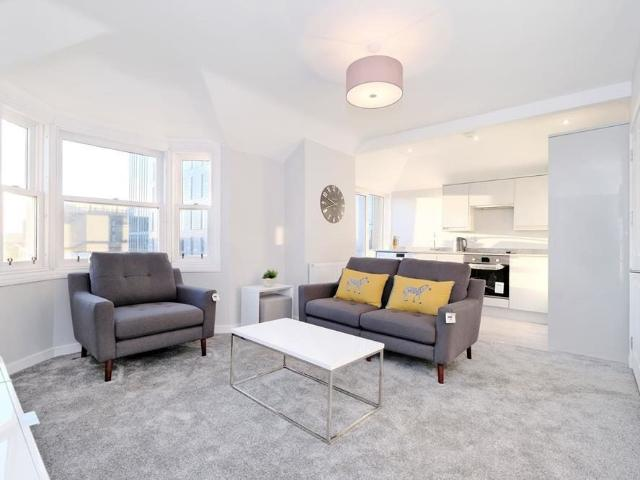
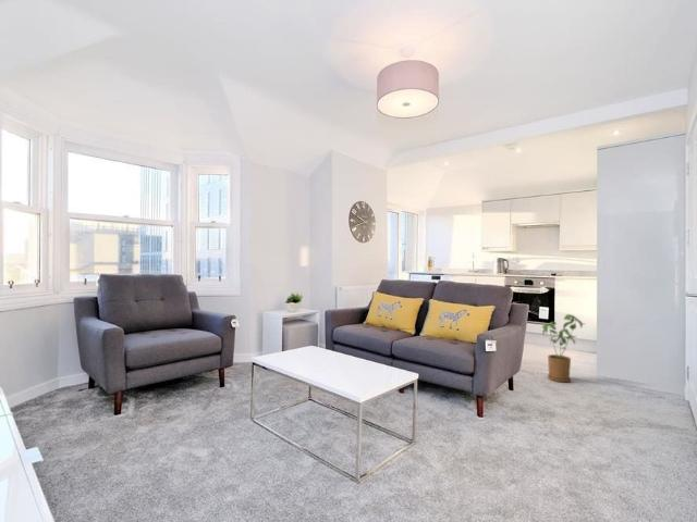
+ house plant (560, 347)
